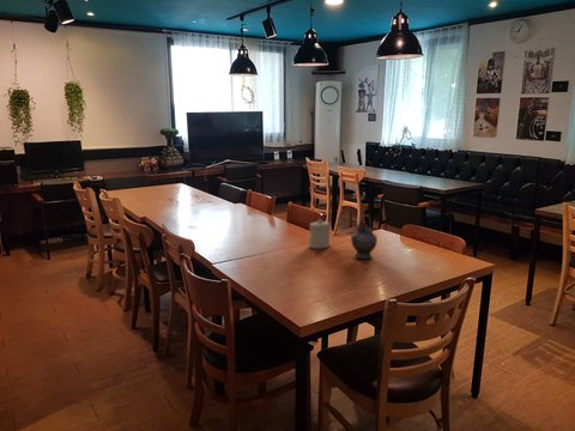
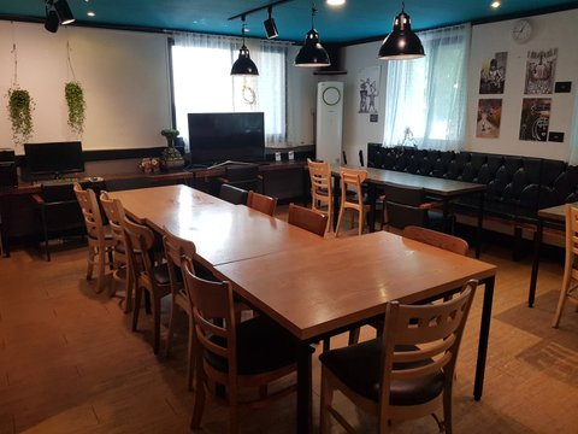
- candle (319, 232)
- teapot (362, 236)
